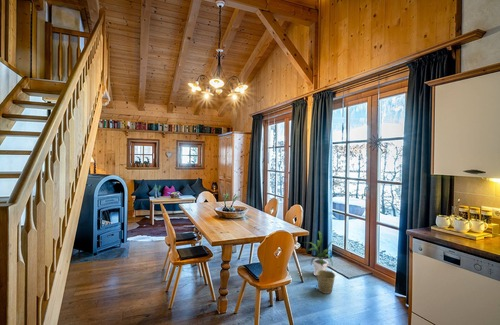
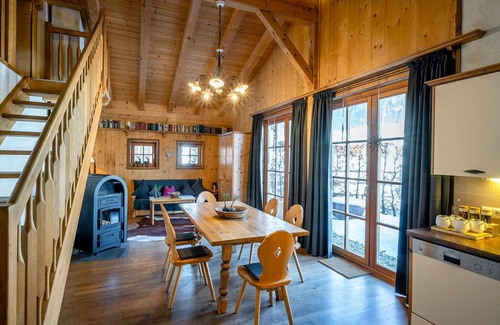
- bucket (325, 276)
- house plant (319, 254)
